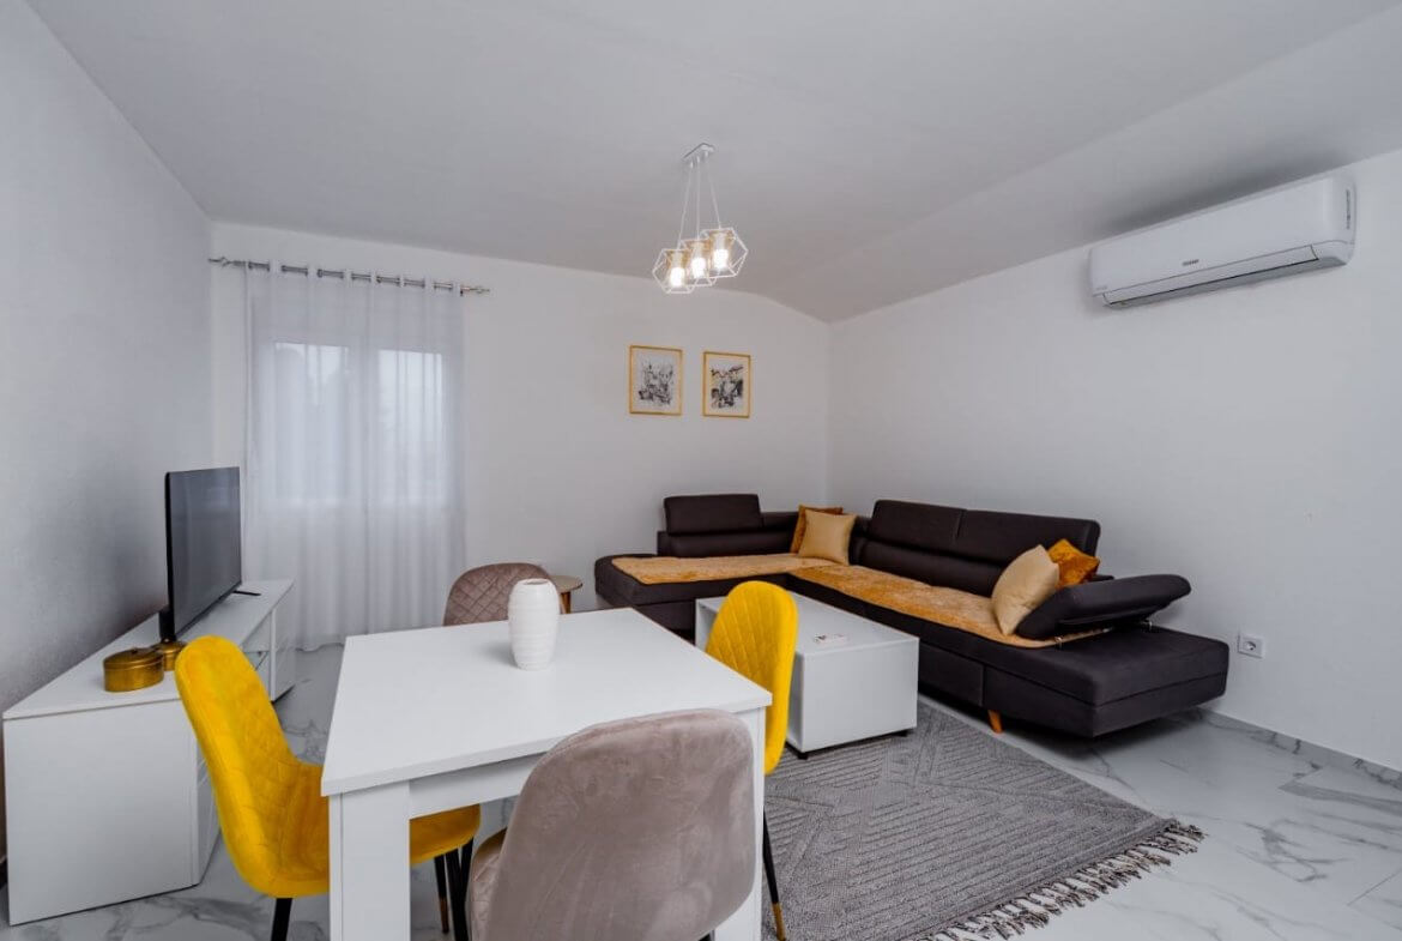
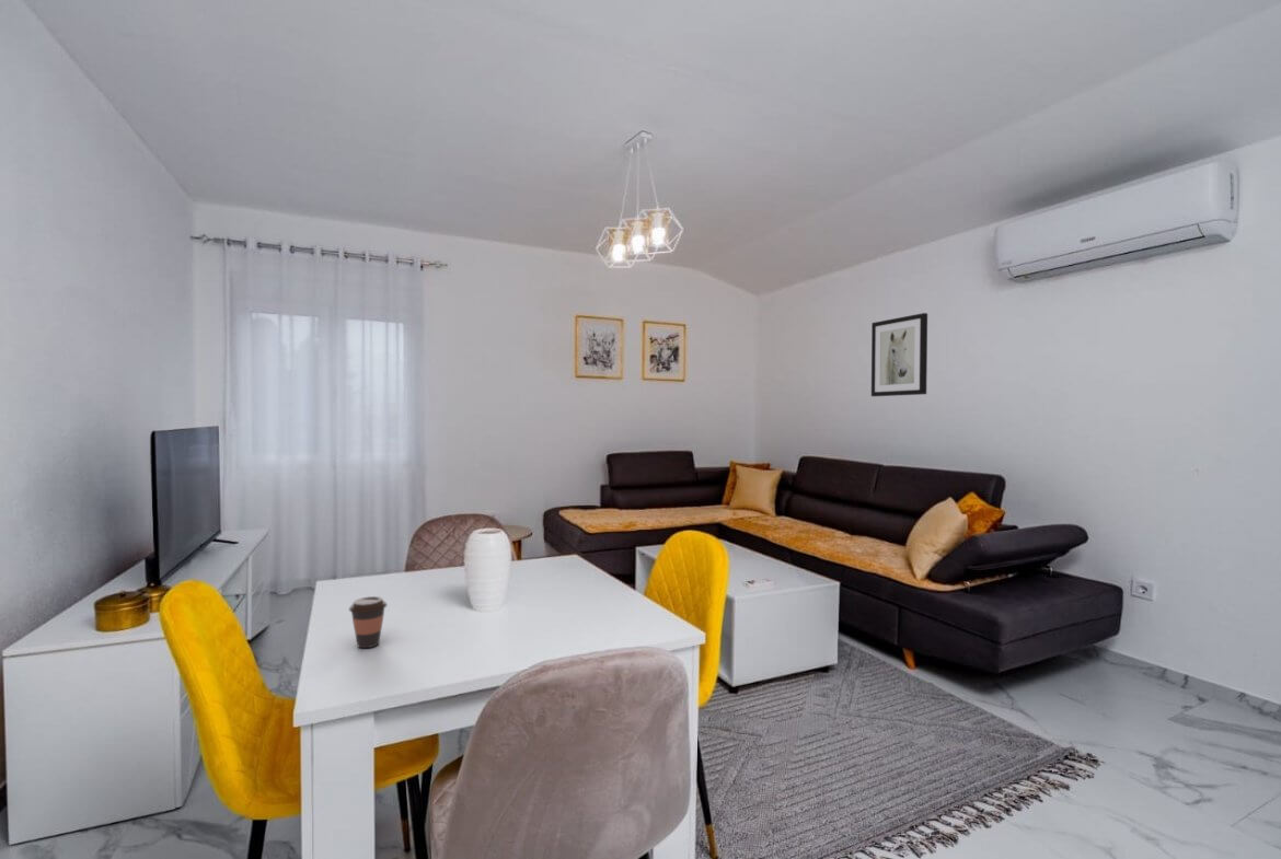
+ wall art (898, 357)
+ coffee cup (368, 622)
